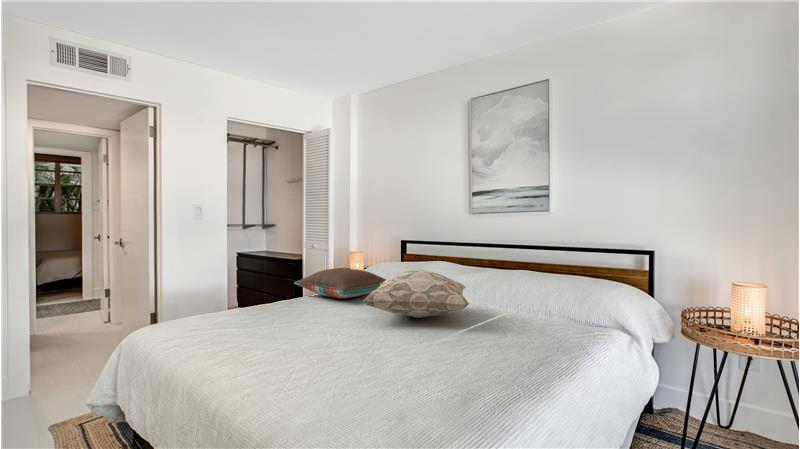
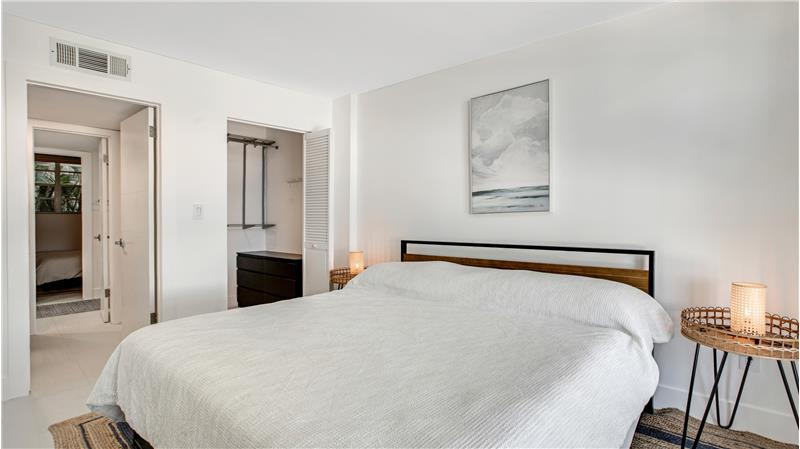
- pillow (343, 282)
- decorative pillow (418, 293)
